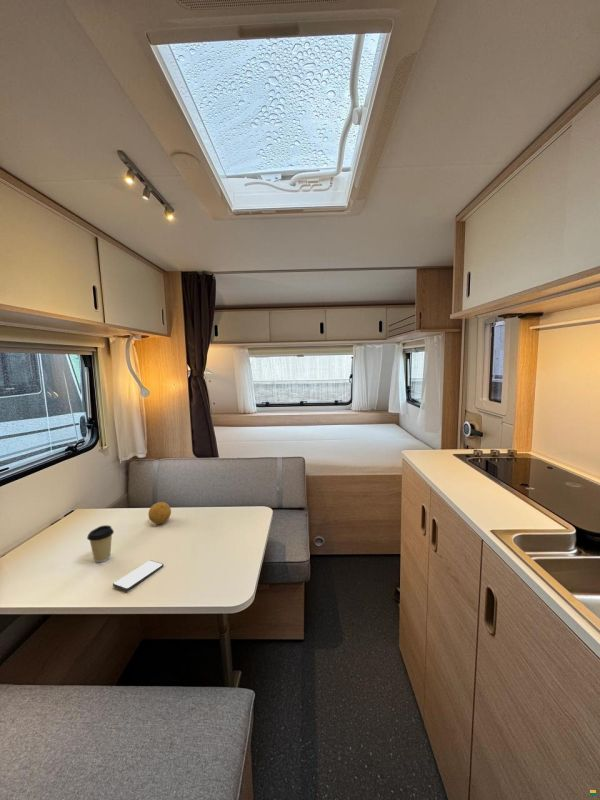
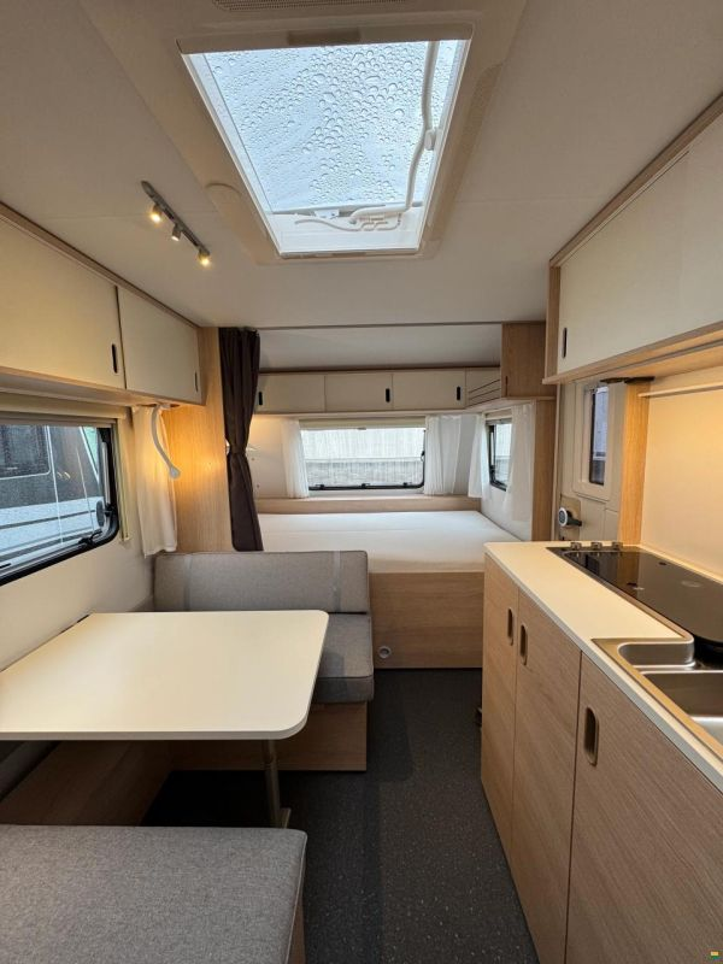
- coffee cup (101, 544)
- smartphone (139, 574)
- fruit (159, 512)
